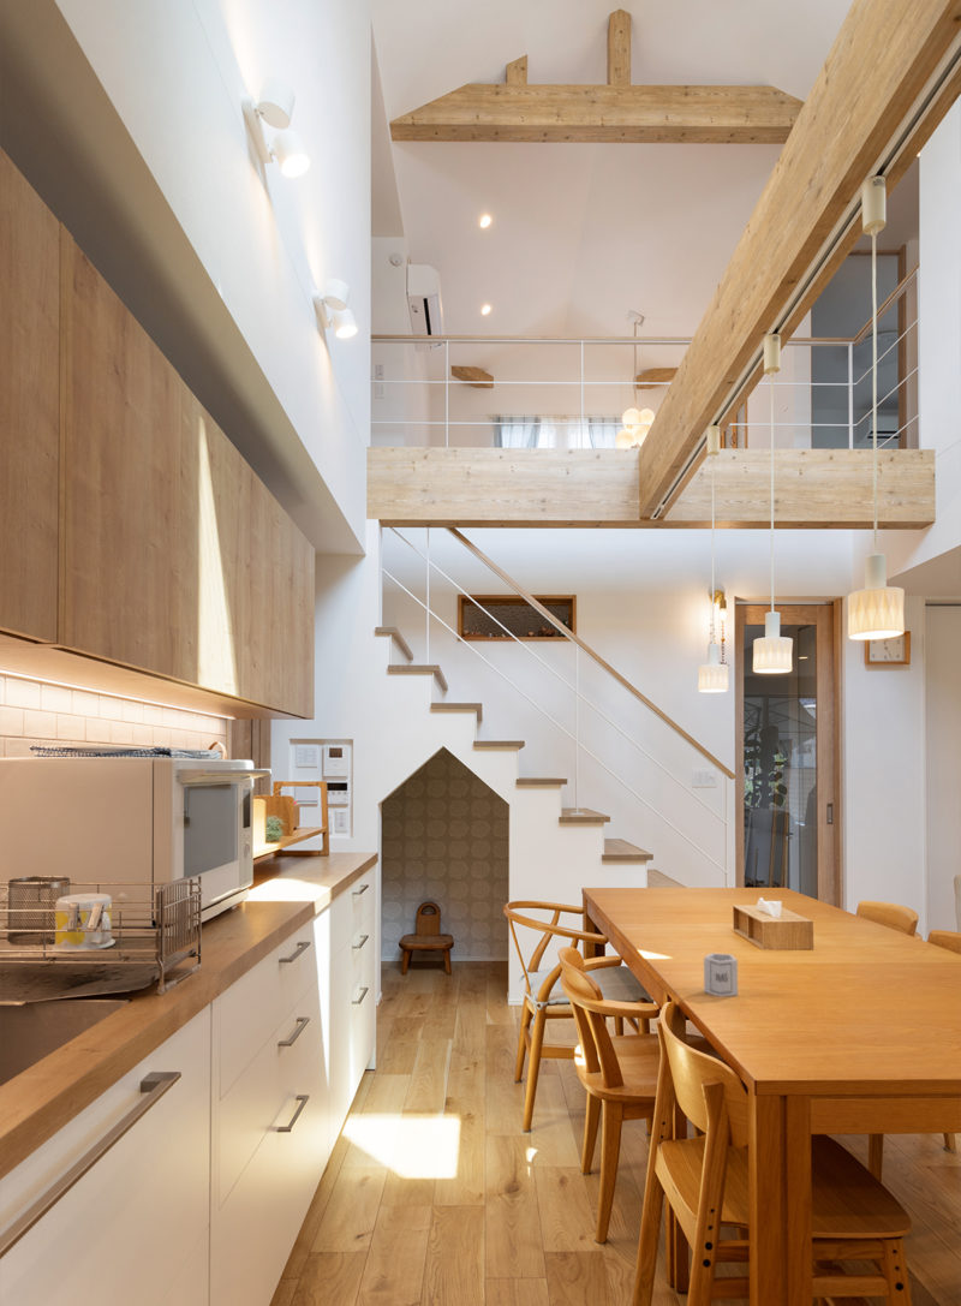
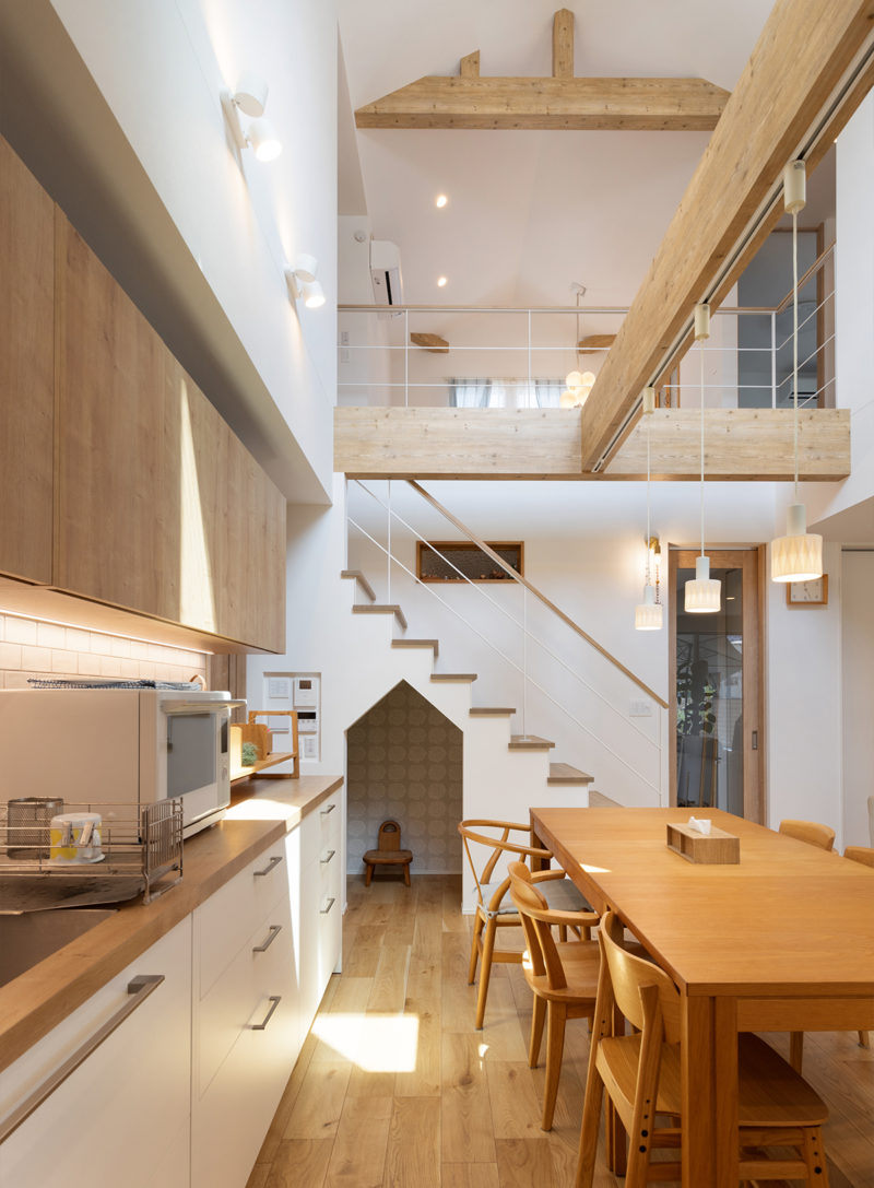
- cup (721, 973)
